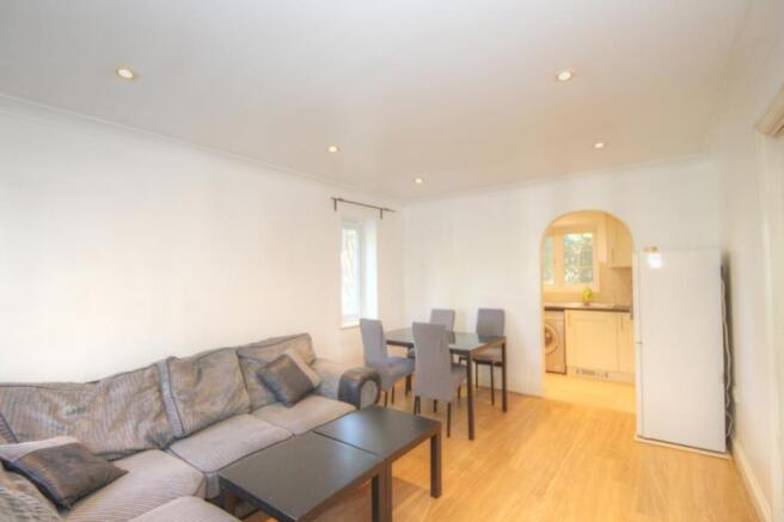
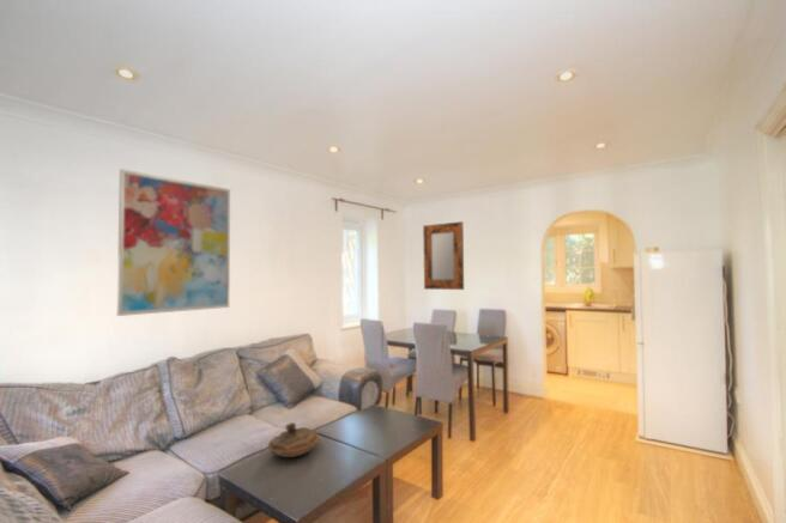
+ decorative bowl (294, 438)
+ home mirror (442, 256)
+ wall art (180, 245)
